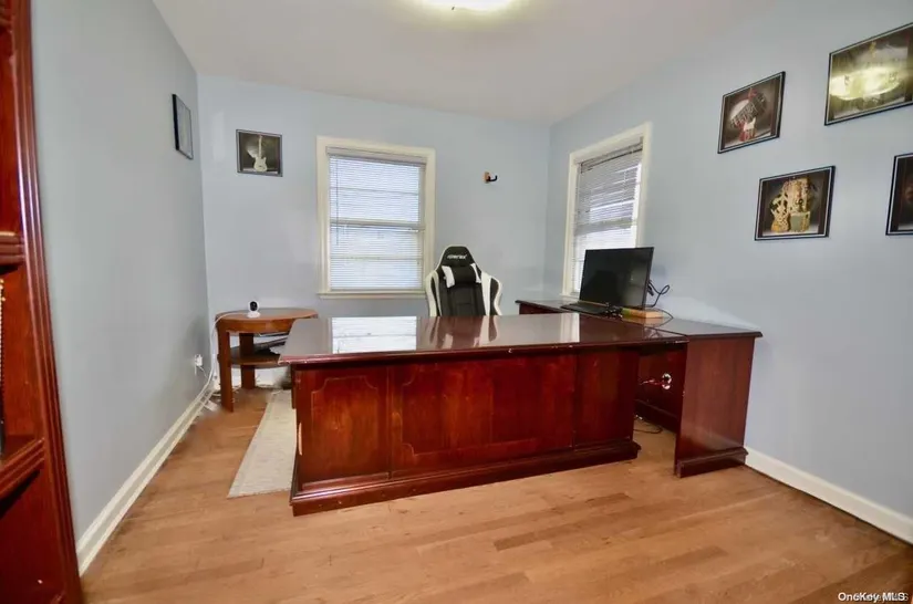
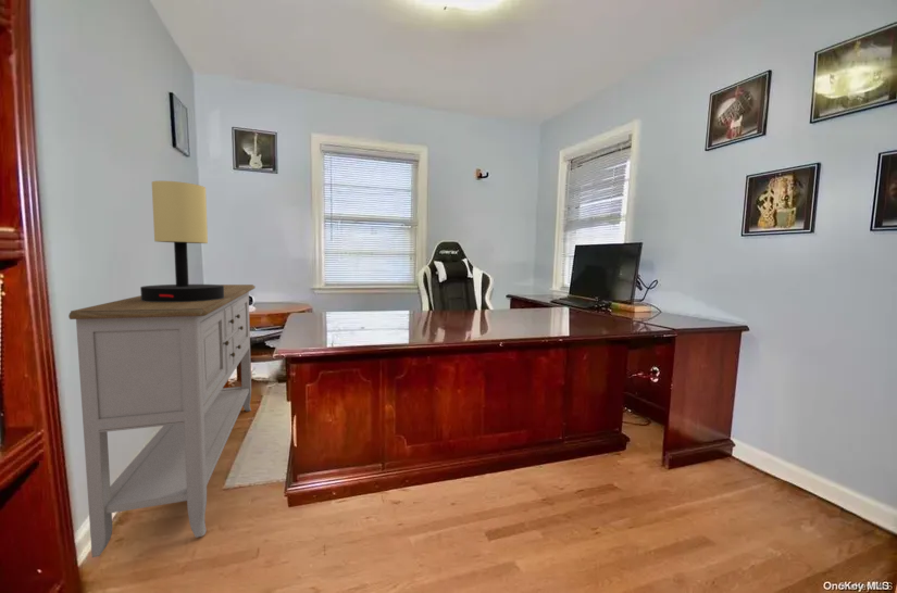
+ table lamp (182, 242)
+ sideboard (199, 377)
